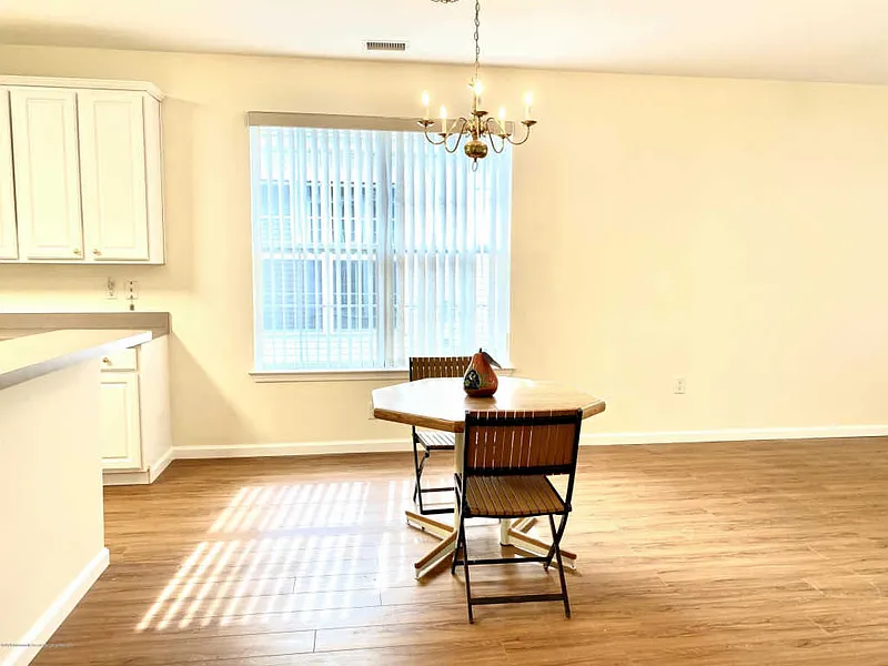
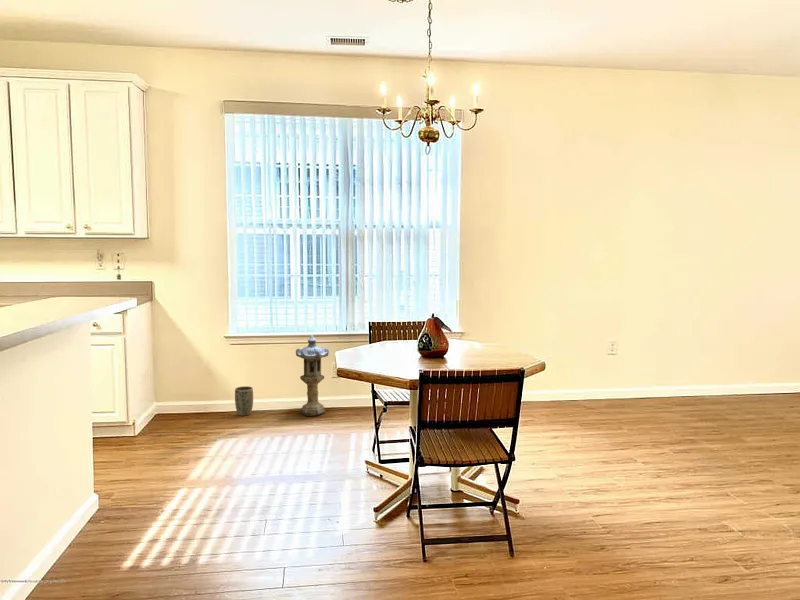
+ plant pot (244, 401)
+ lantern (312, 374)
